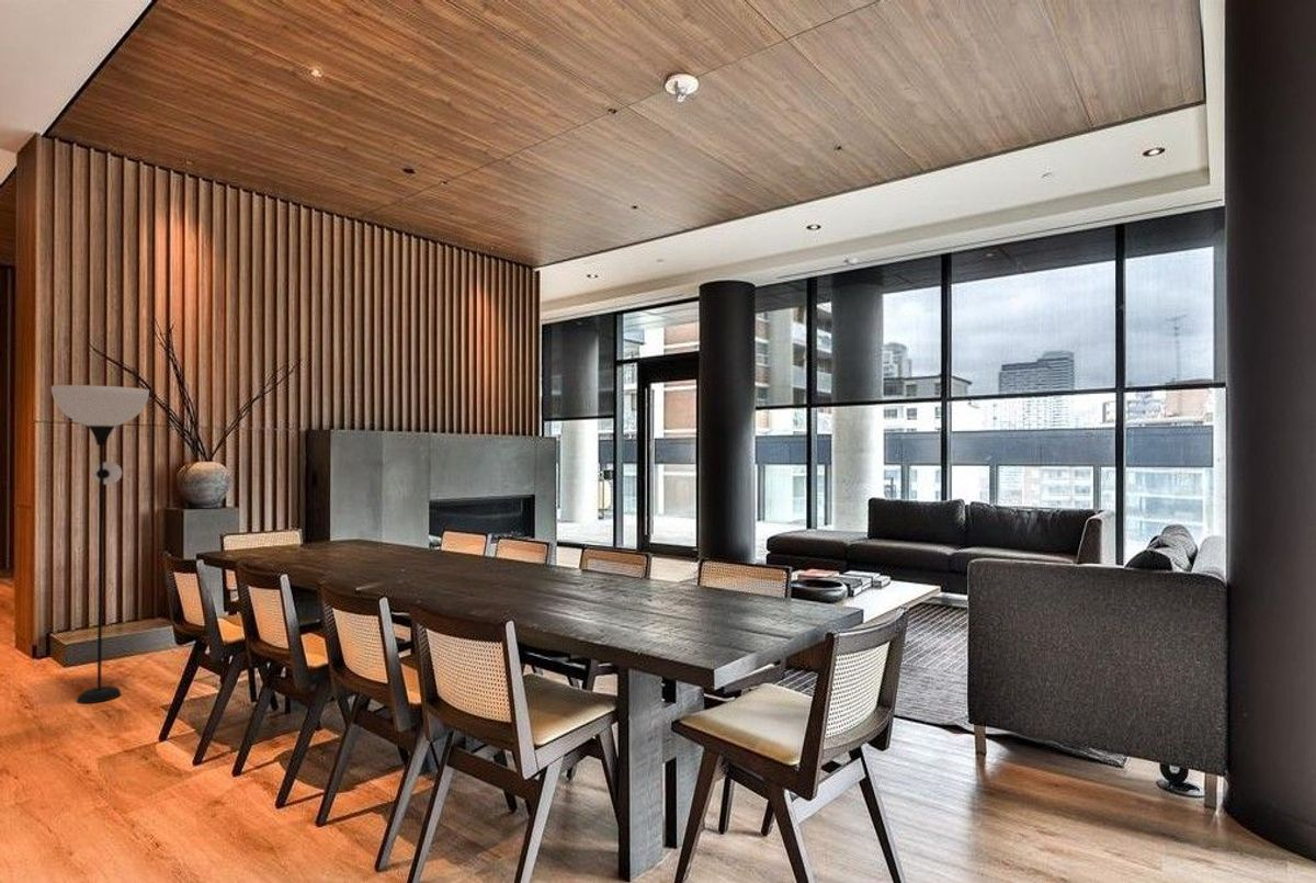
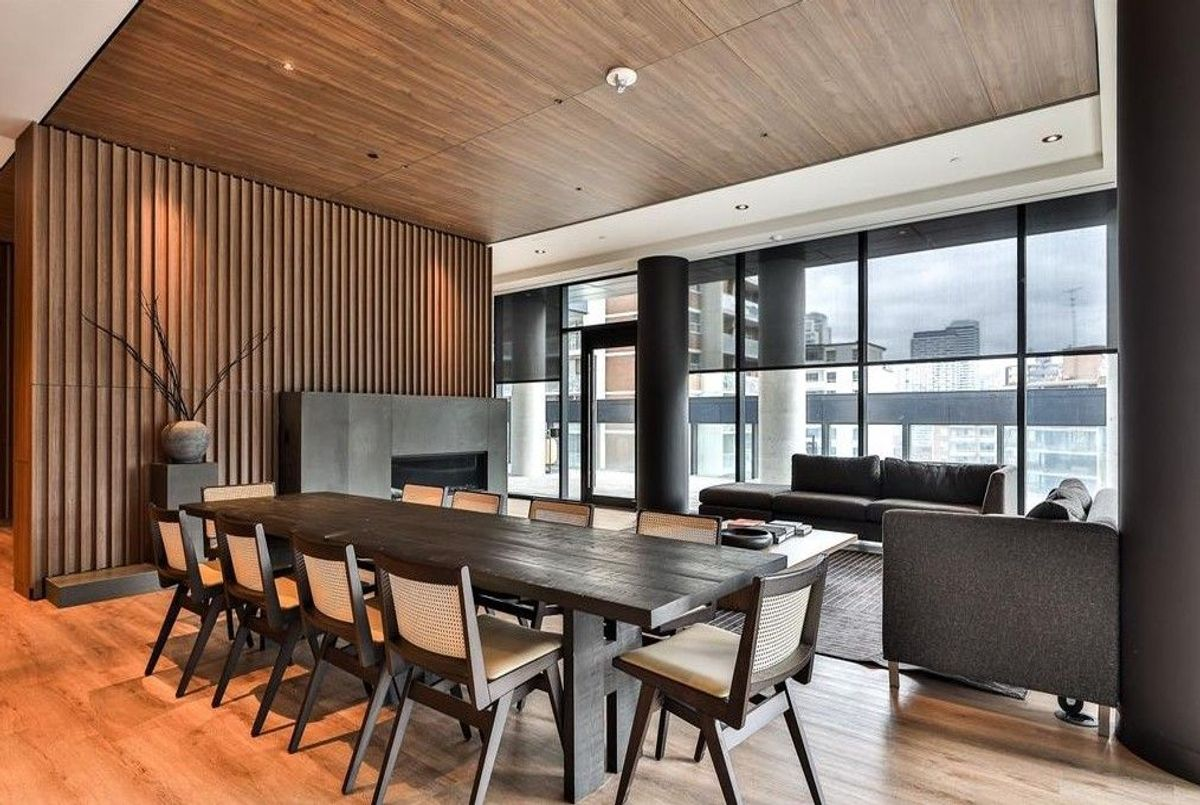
- floor lamp (100, 542)
